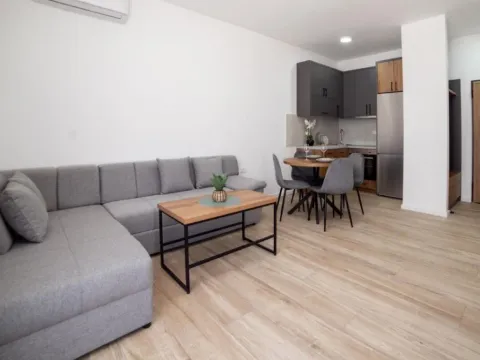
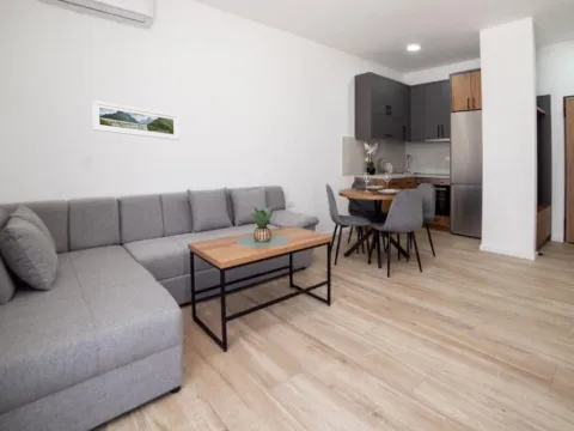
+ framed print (139, 121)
